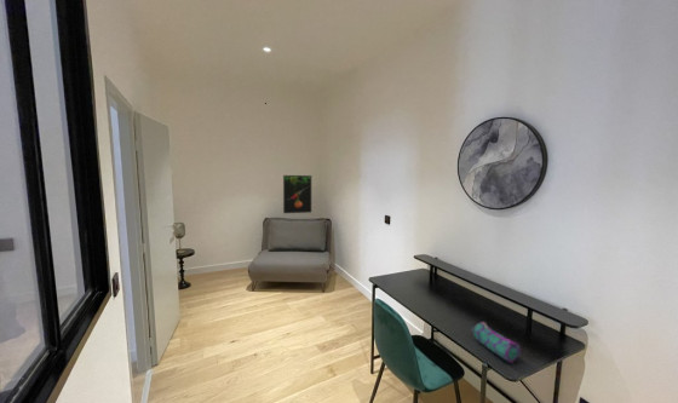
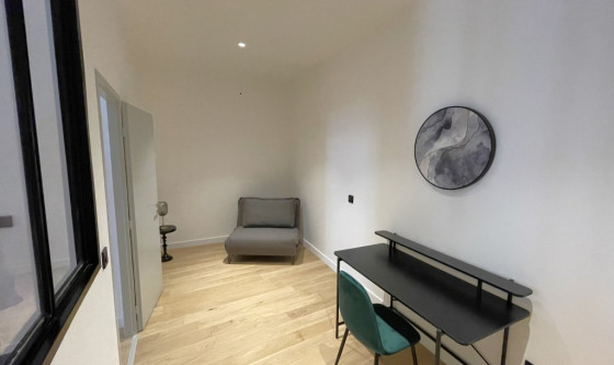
- pencil case (494, 340)
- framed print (297, 194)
